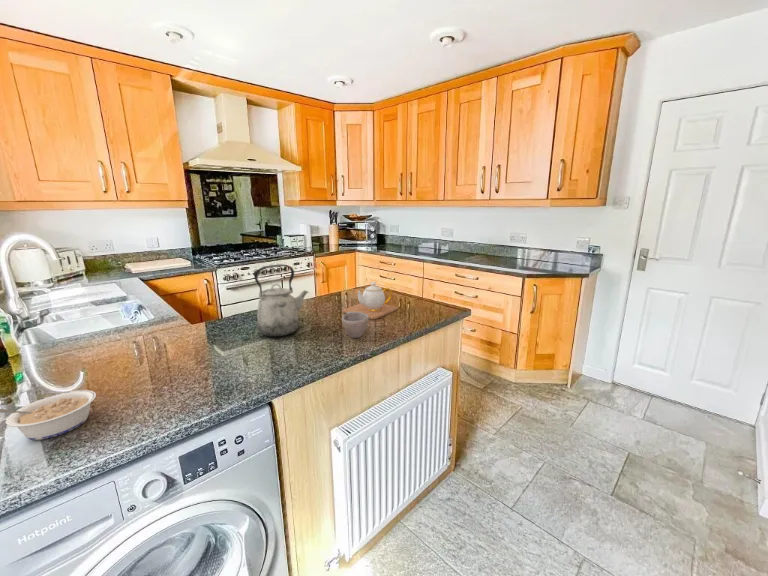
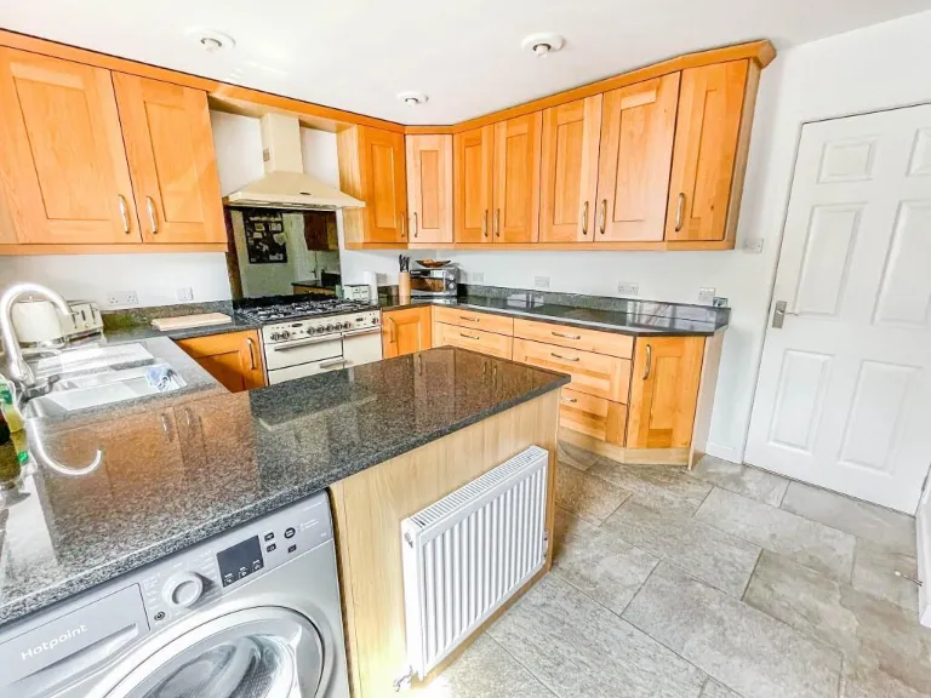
- kettle (284, 298)
- teapot (370, 296)
- cup (353, 324)
- legume (52, 415)
